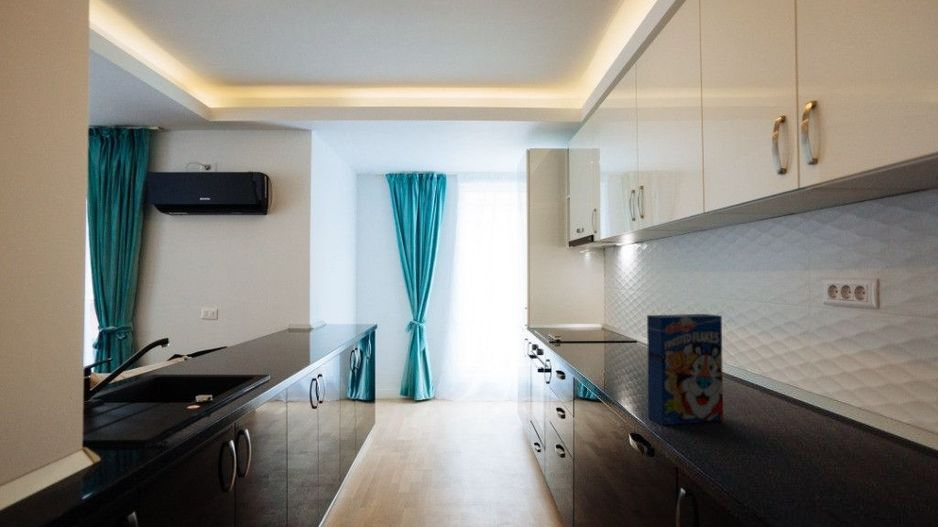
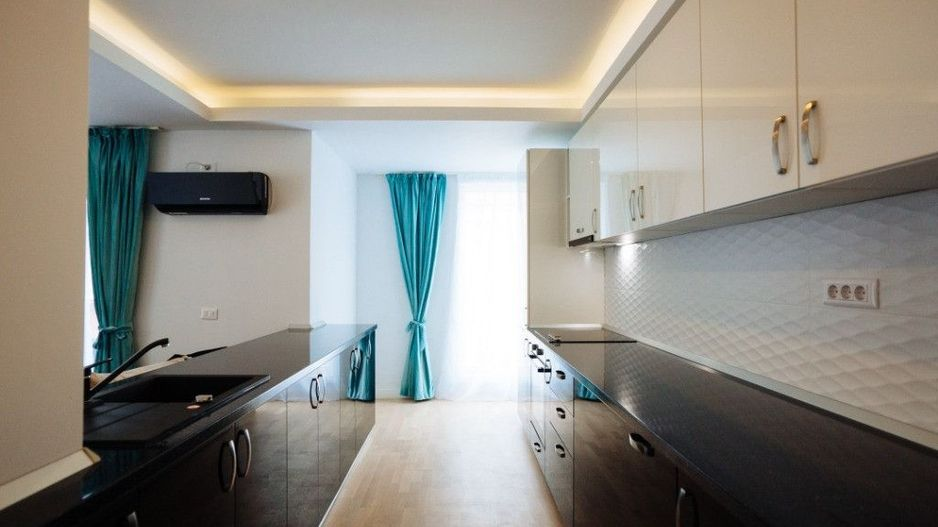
- cereal box (684, 367)
